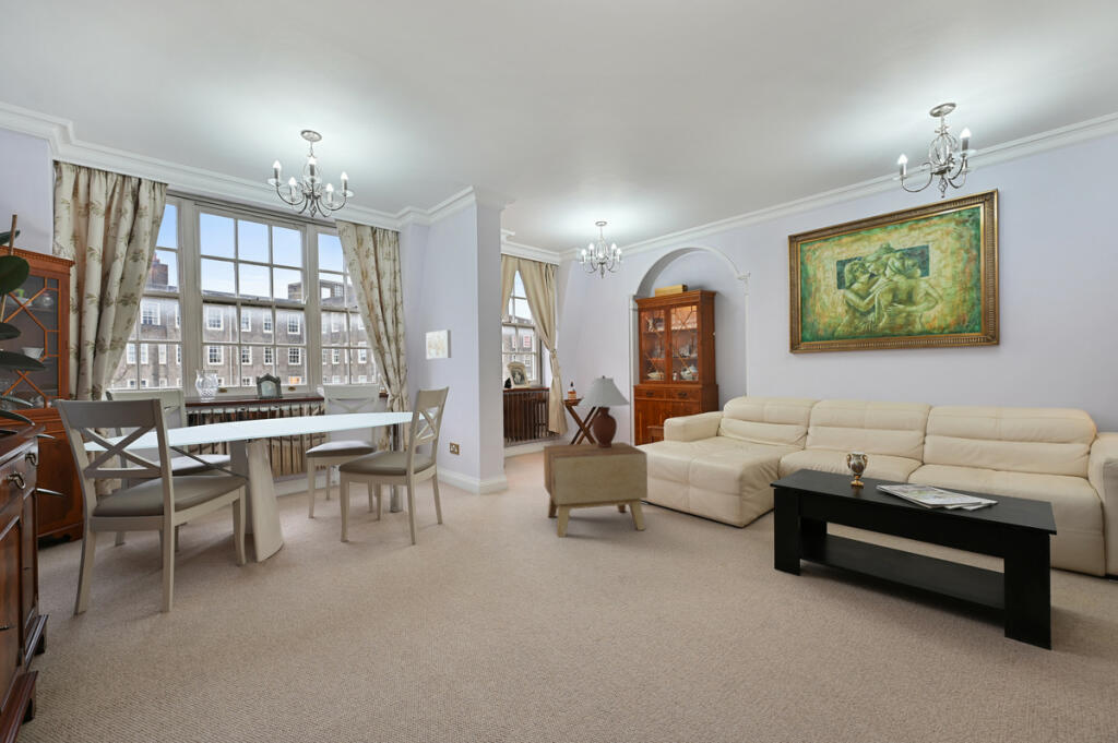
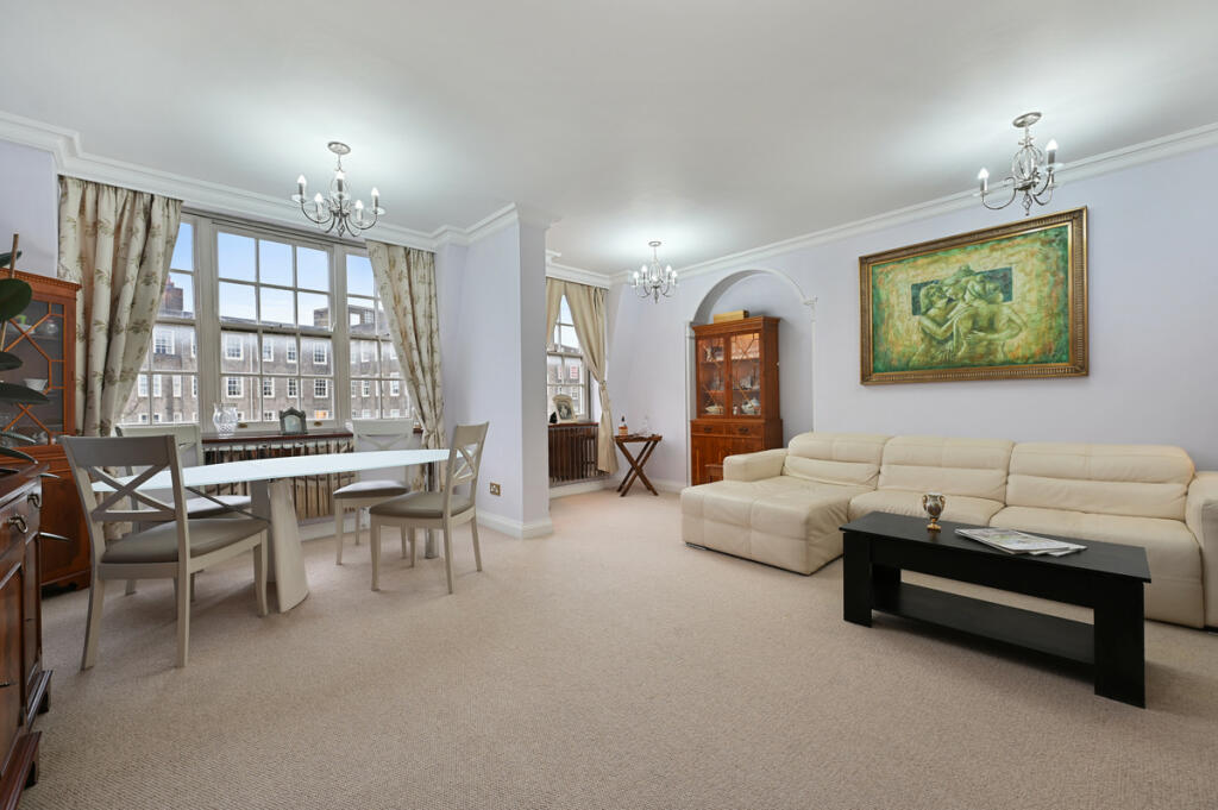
- table lamp (604, 410)
- wall art (438, 345)
- side table (592, 484)
